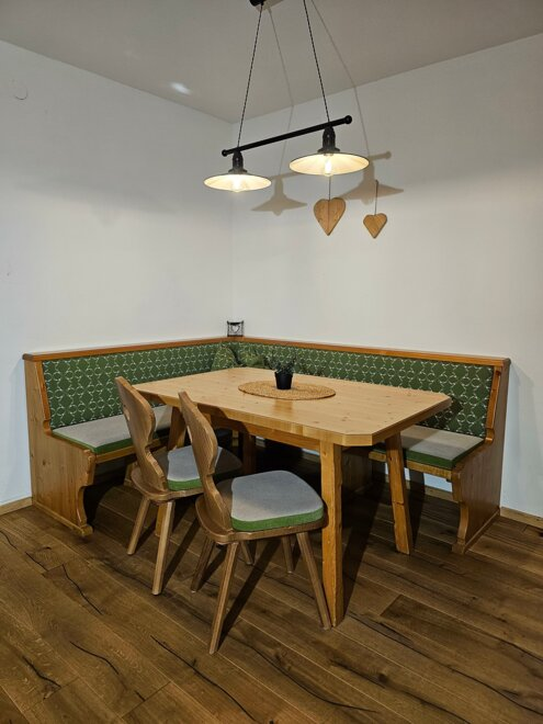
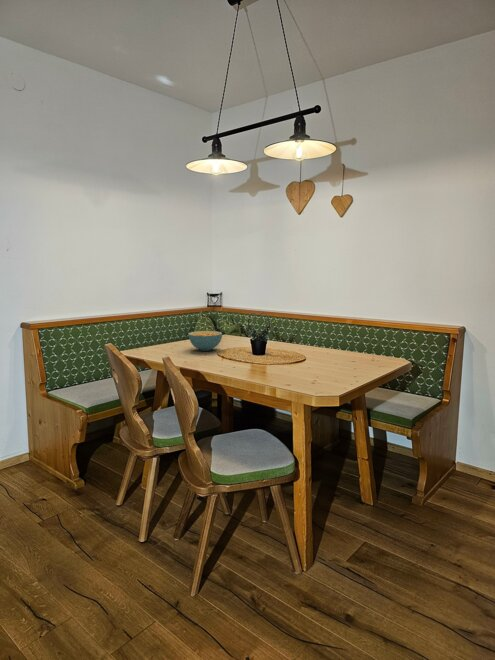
+ cereal bowl (205, 341)
